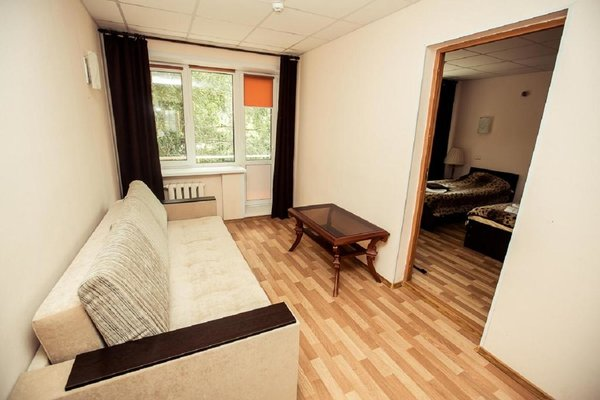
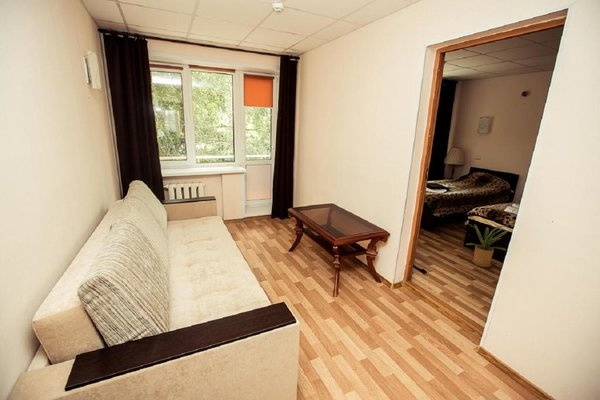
+ house plant (486, 242)
